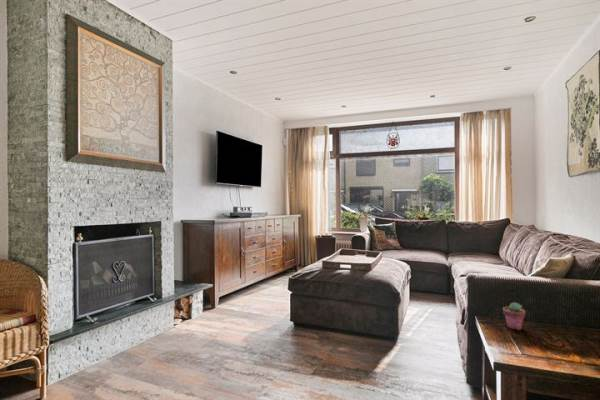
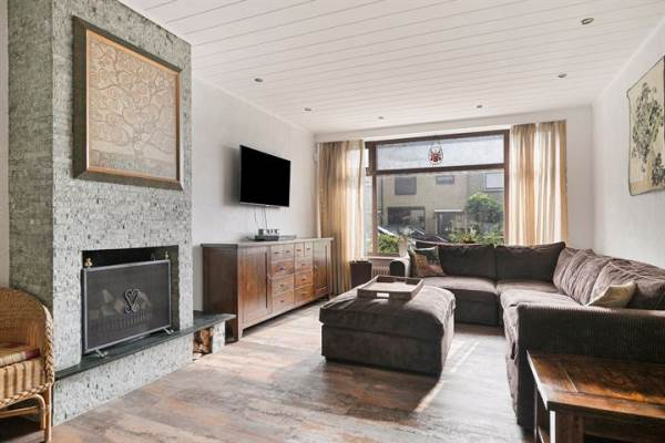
- potted succulent (514, 314)
